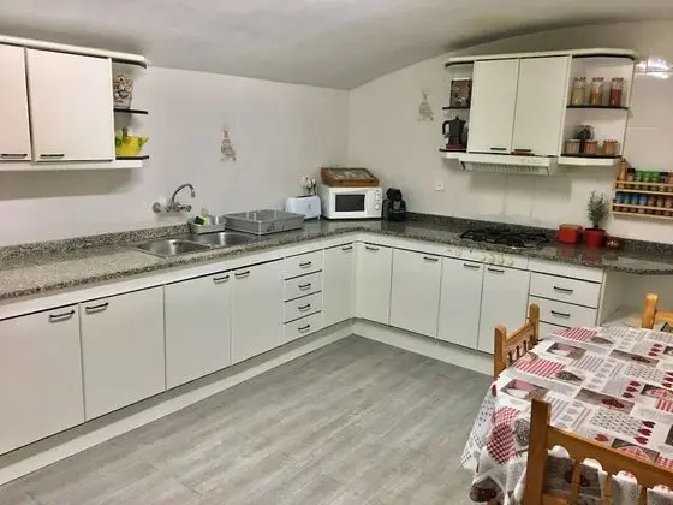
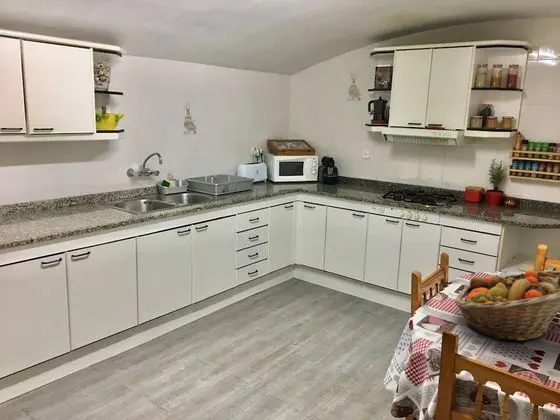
+ fruit basket (513, 298)
